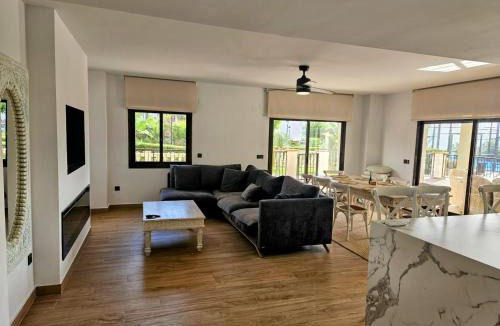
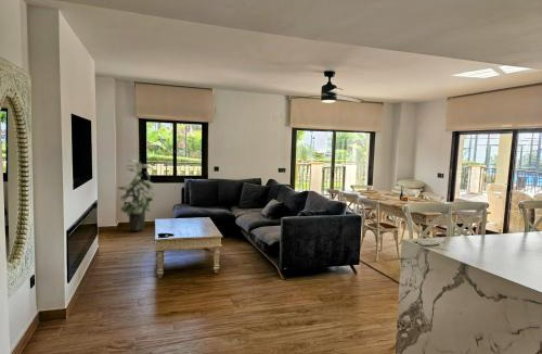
+ indoor plant (136, 194)
